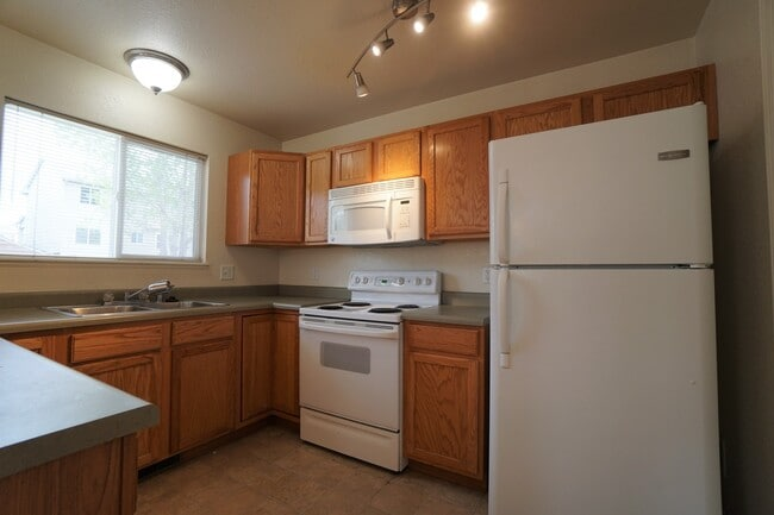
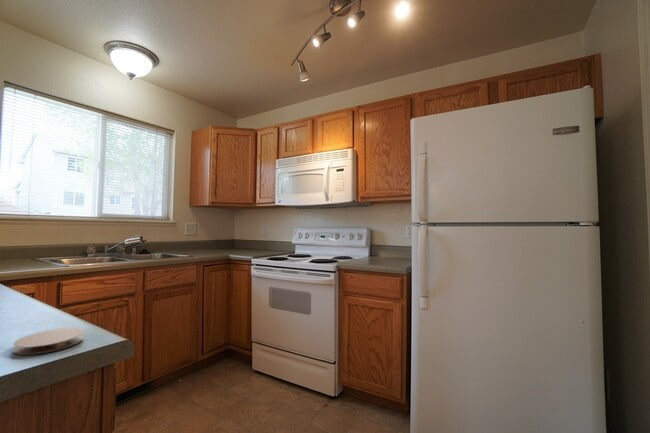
+ coaster (50, 340)
